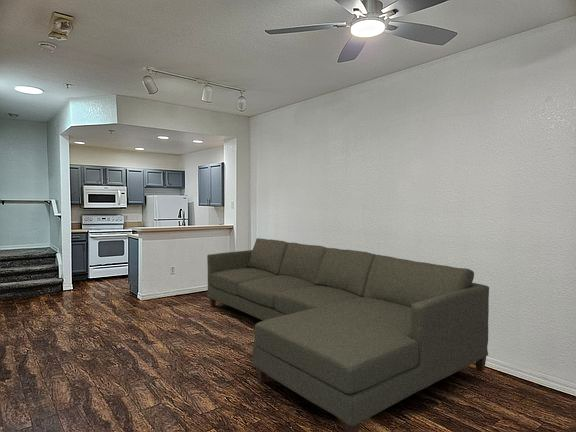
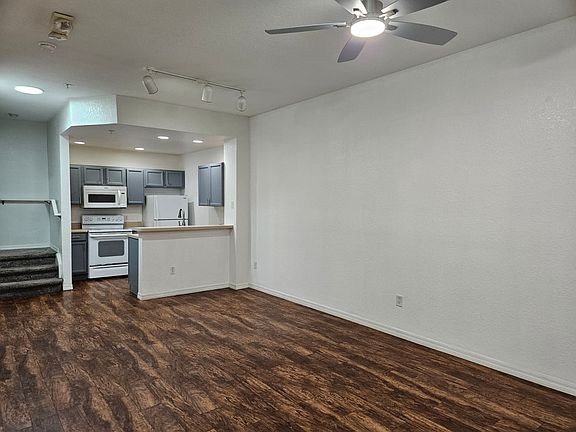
- sofa (288, 295)
